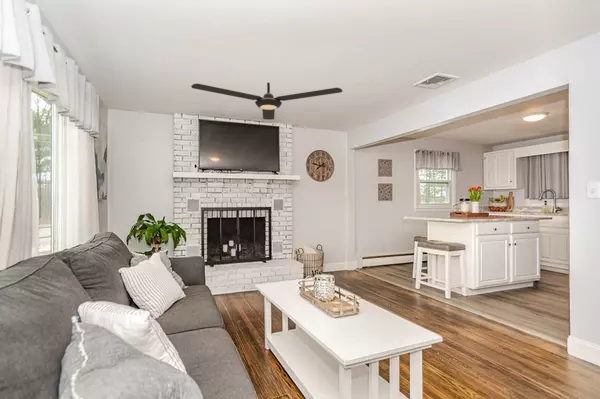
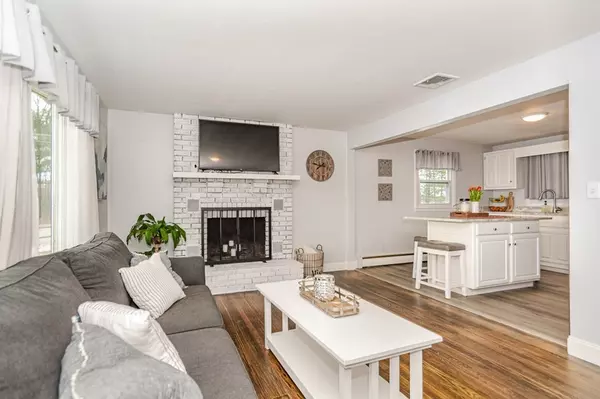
- ceiling fan (268, 100)
